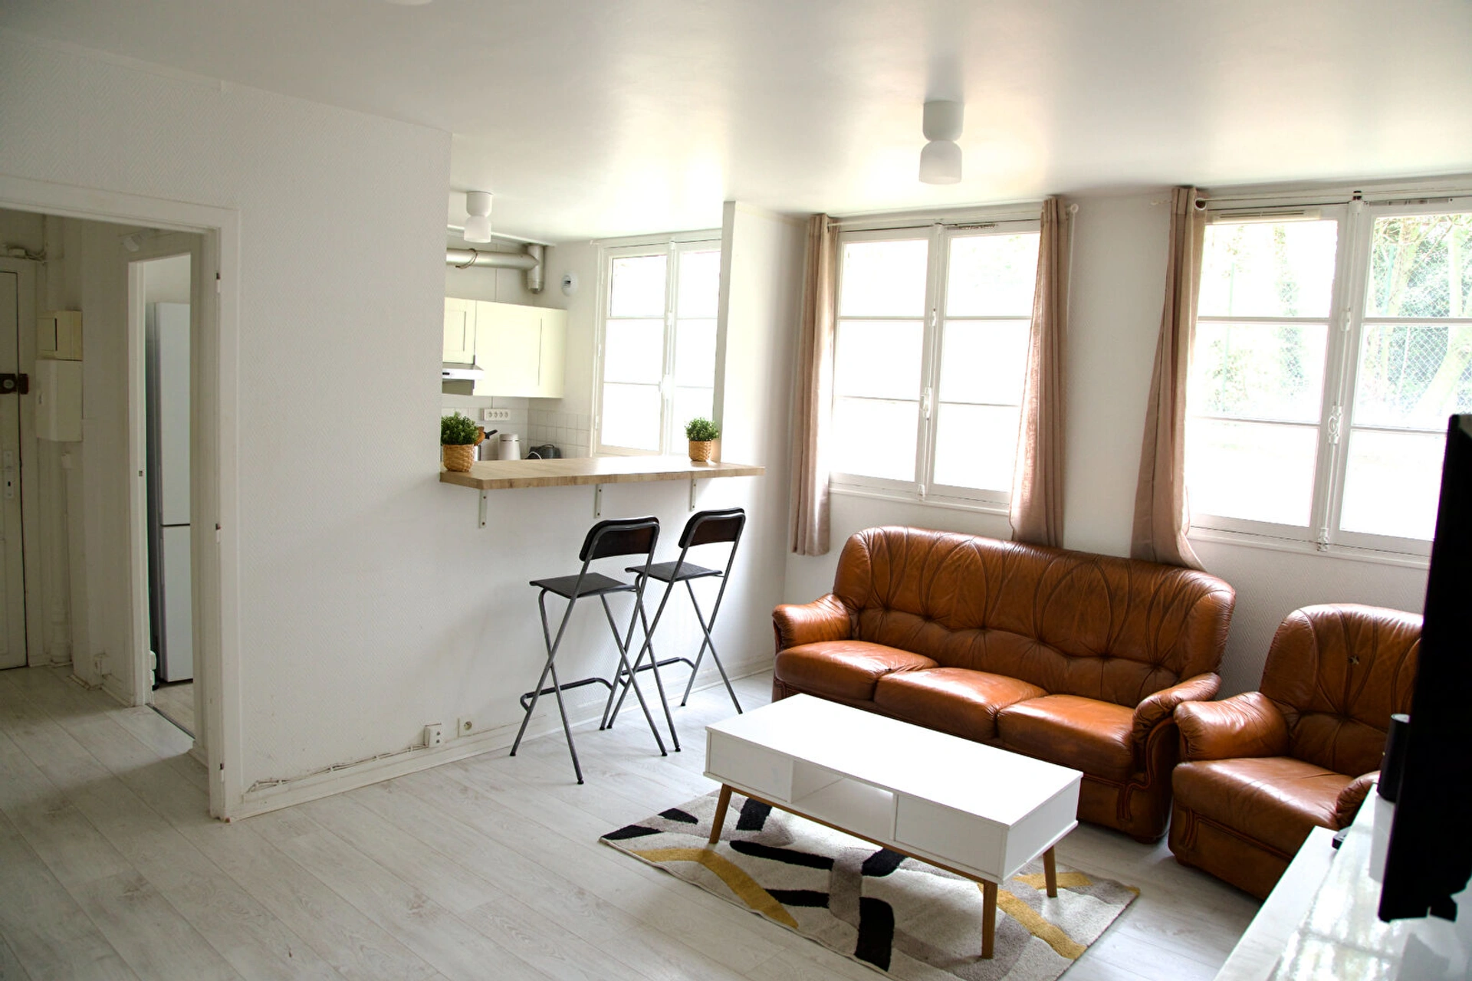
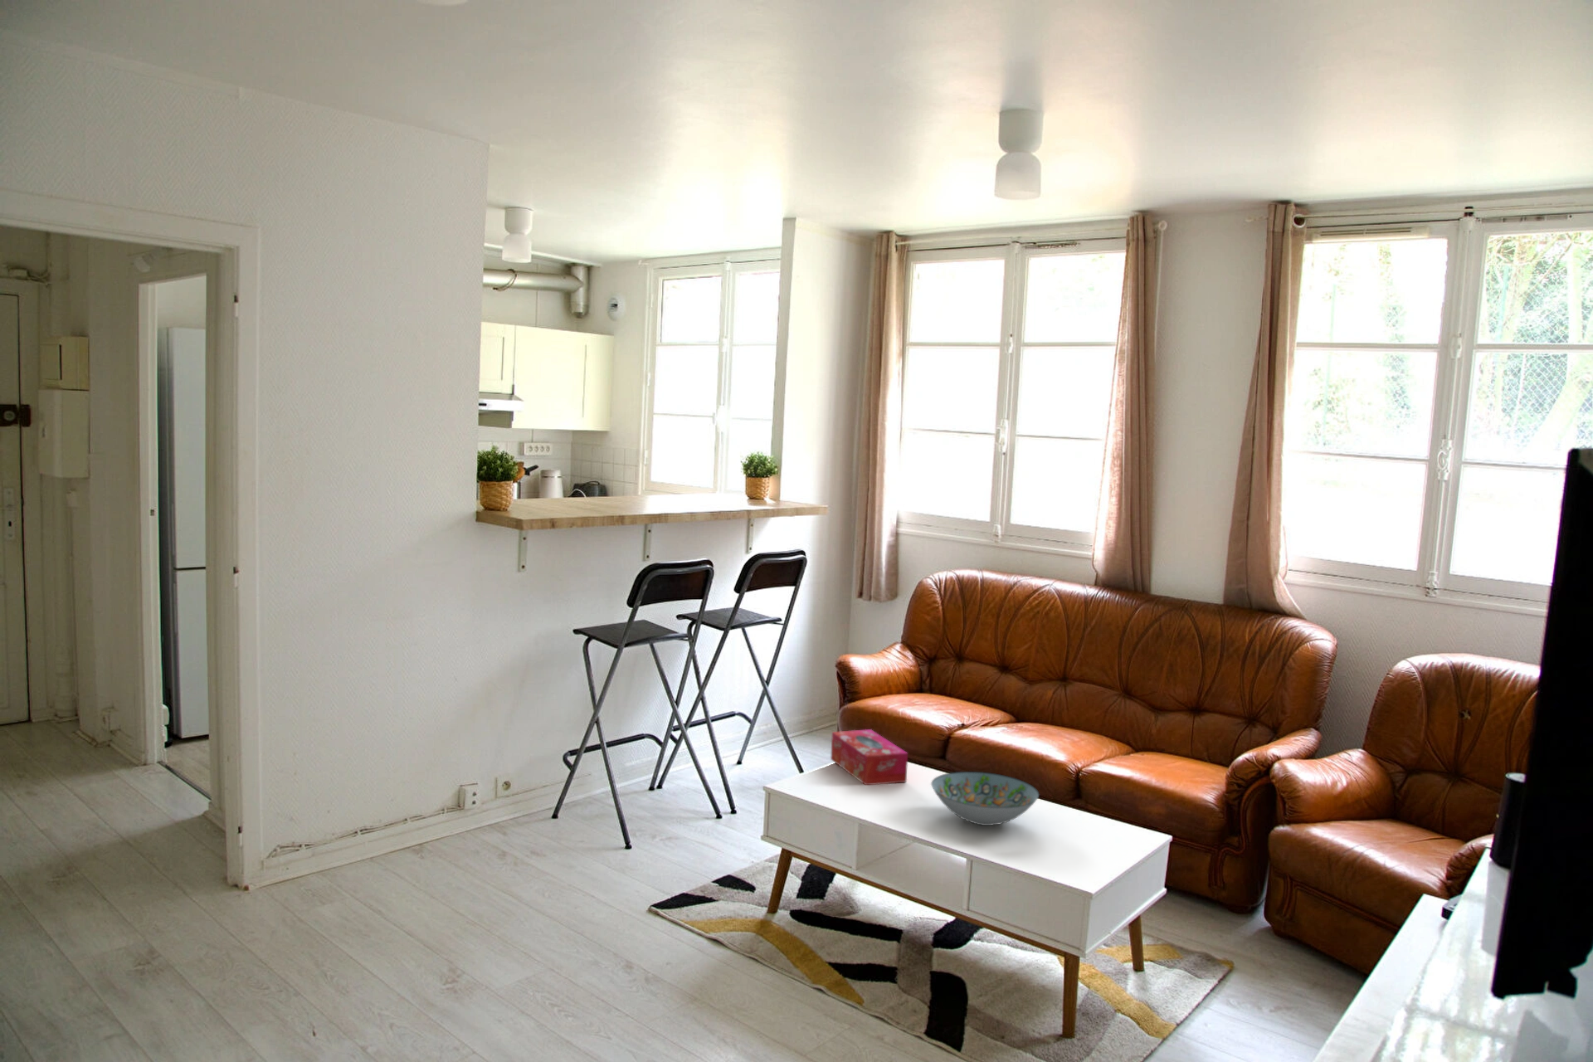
+ tissue box (868, 756)
+ decorative bowl (984, 804)
